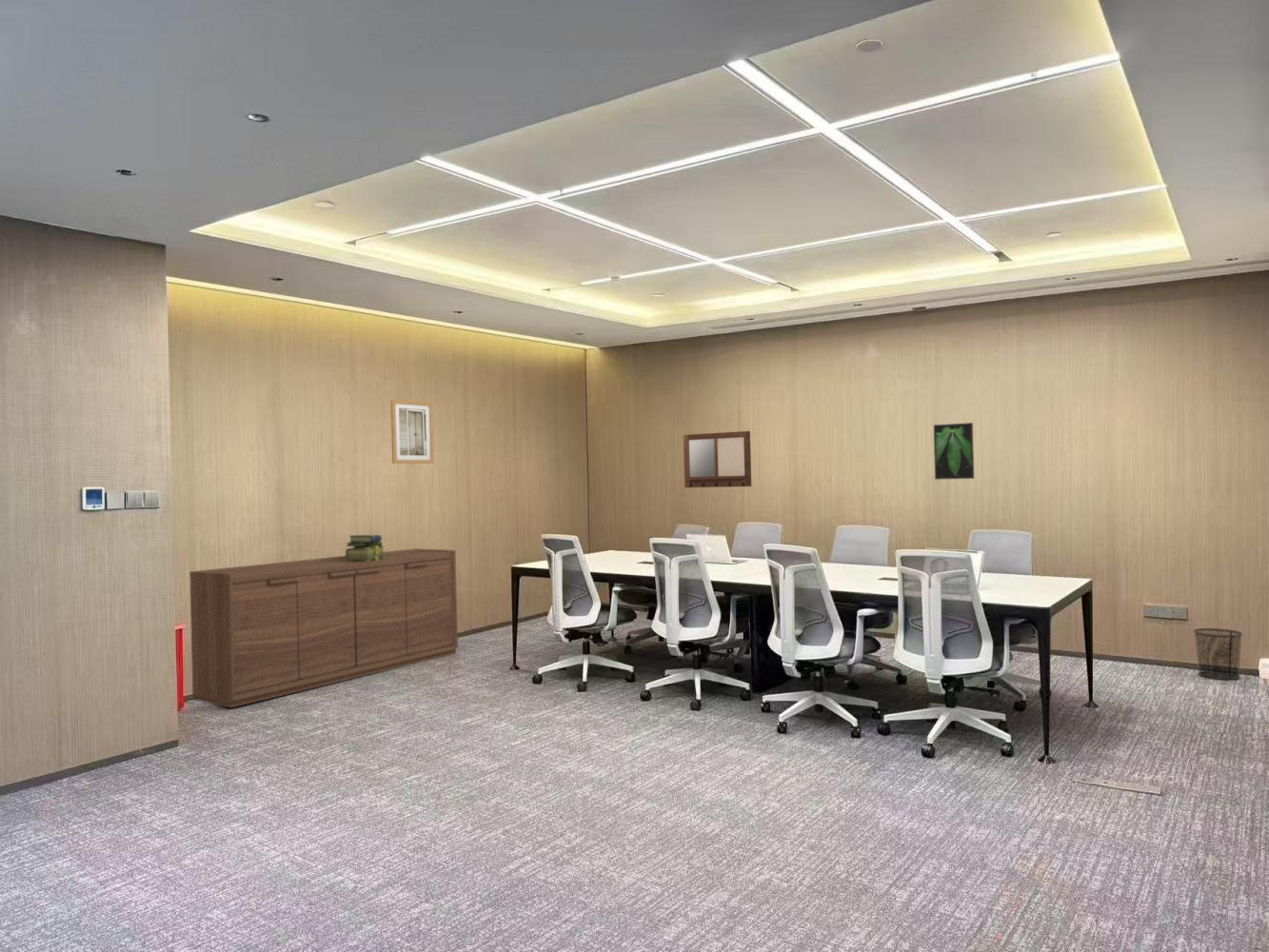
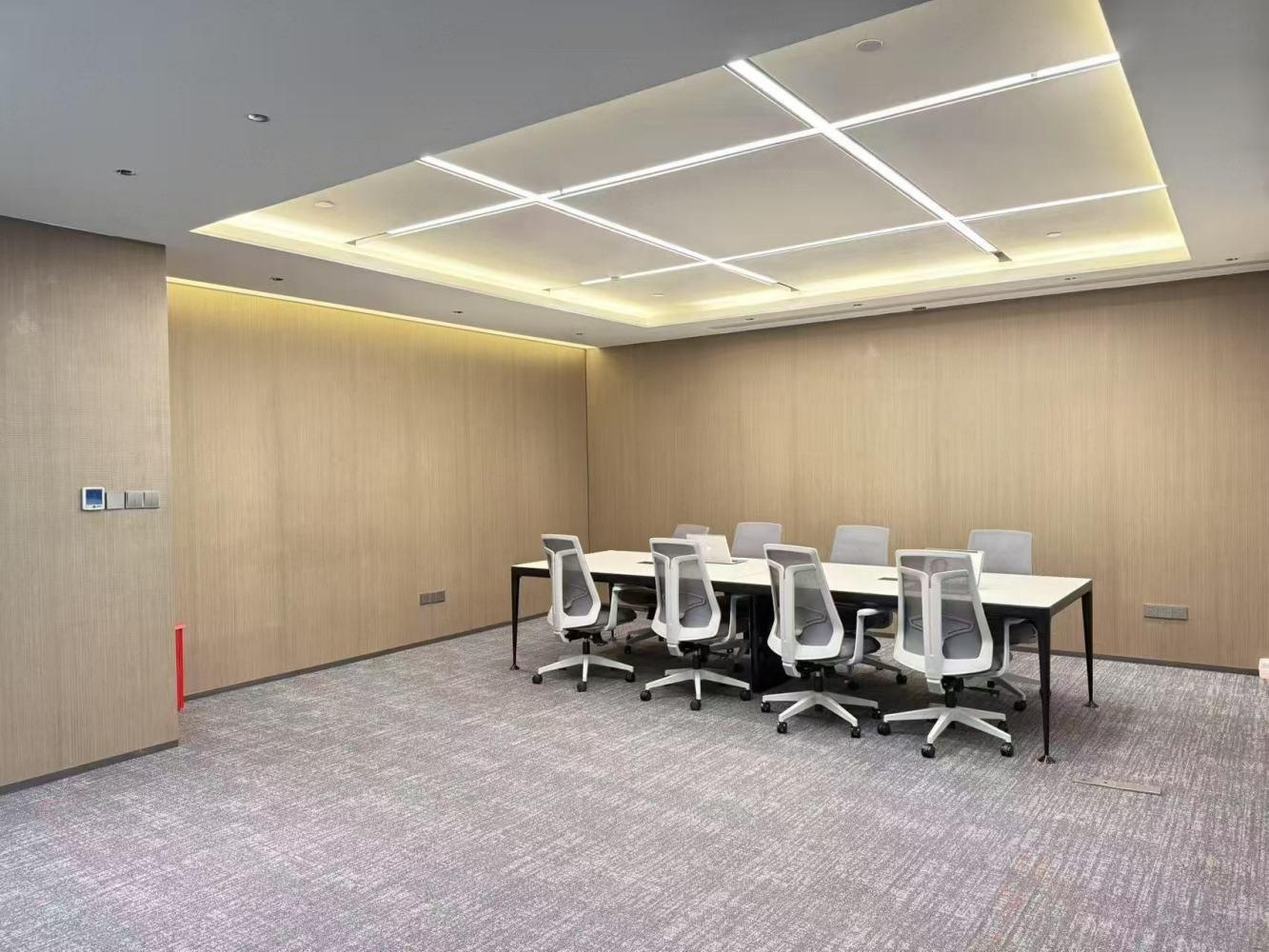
- stack of books (365, 546)
- waste bin (1218, 653)
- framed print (953, 451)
- wall art (412, 432)
- writing board (715, 460)
- sideboard (337, 617)
